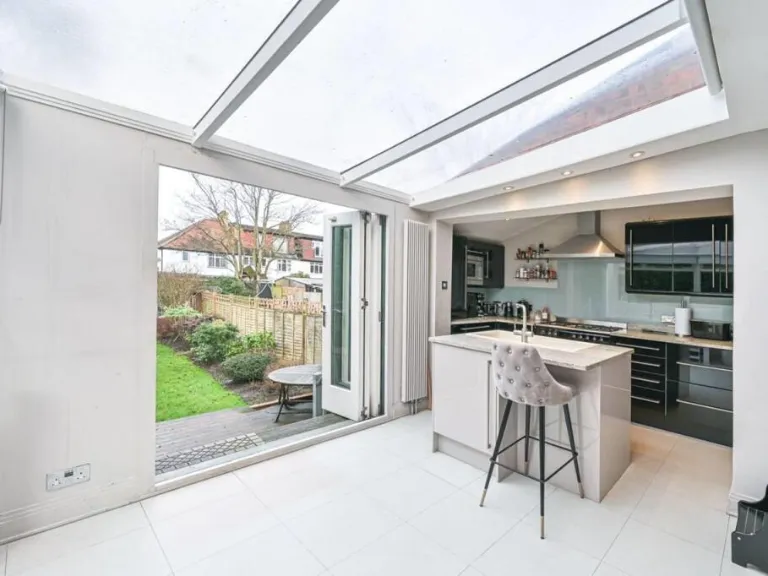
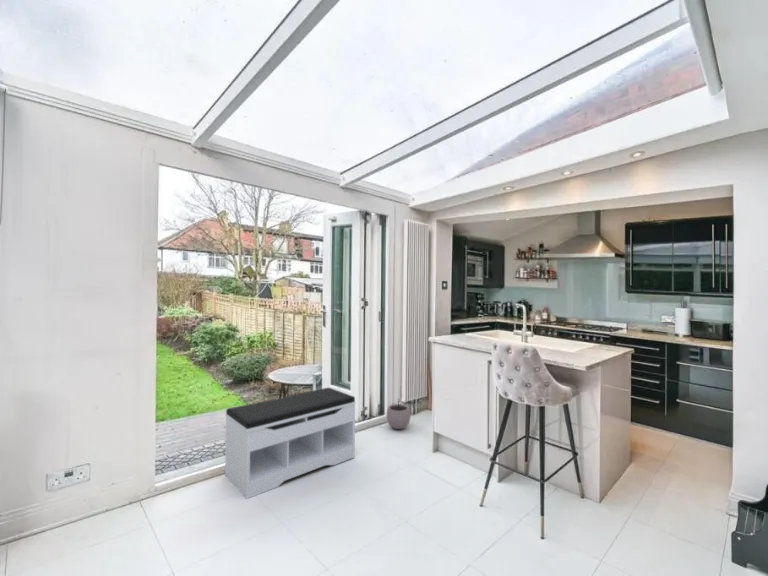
+ bench (293, 434)
+ plant pot (398, 413)
